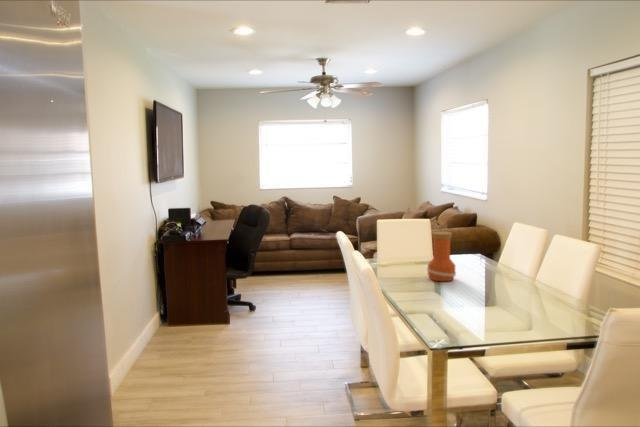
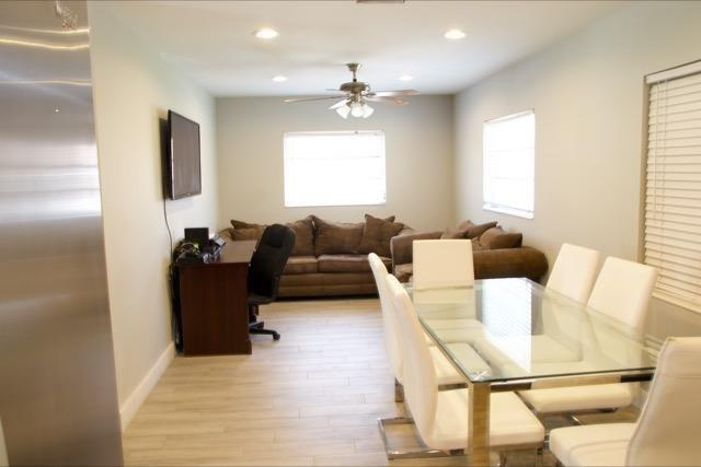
- vase (441, 255)
